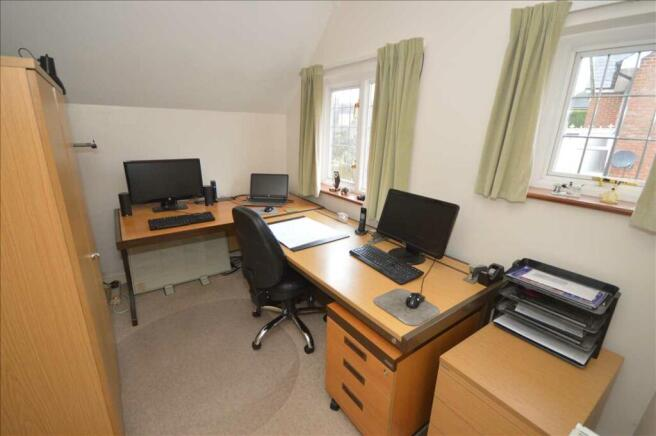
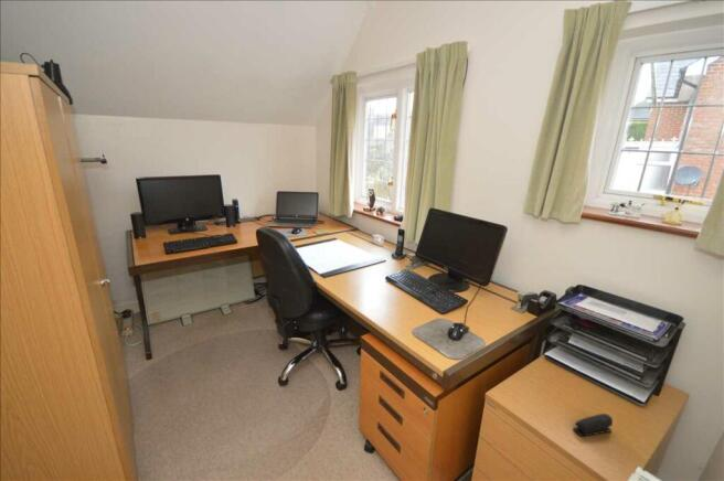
+ stapler (594, 424)
